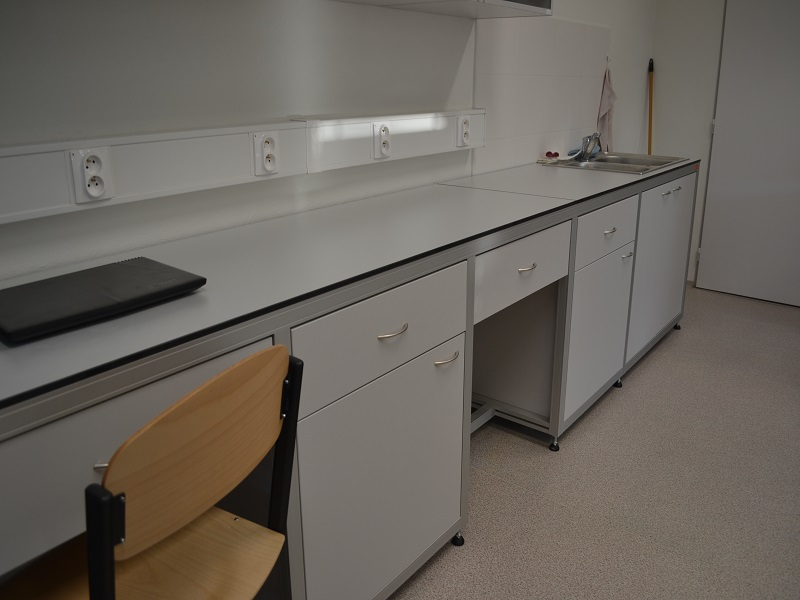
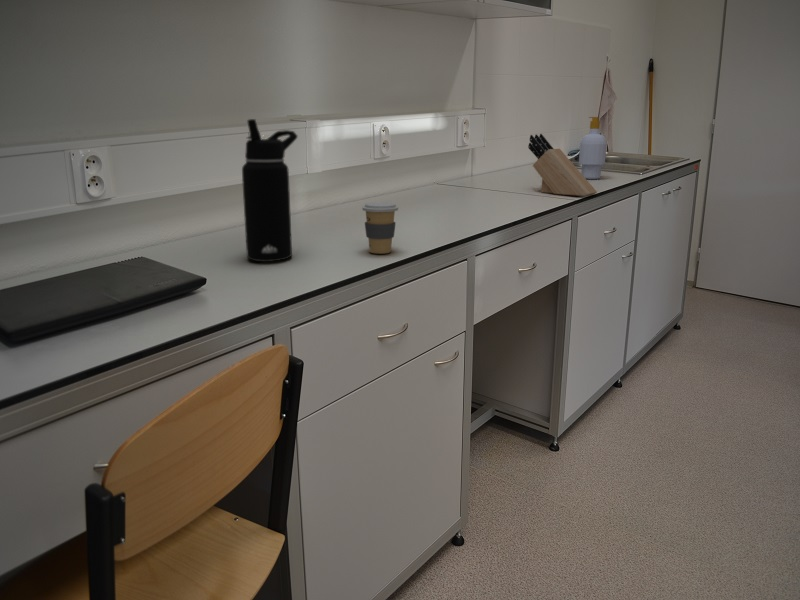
+ water bottle (271, 189)
+ knife block (560, 163)
+ coffee cup (380, 228)
+ soap bottle (593, 148)
